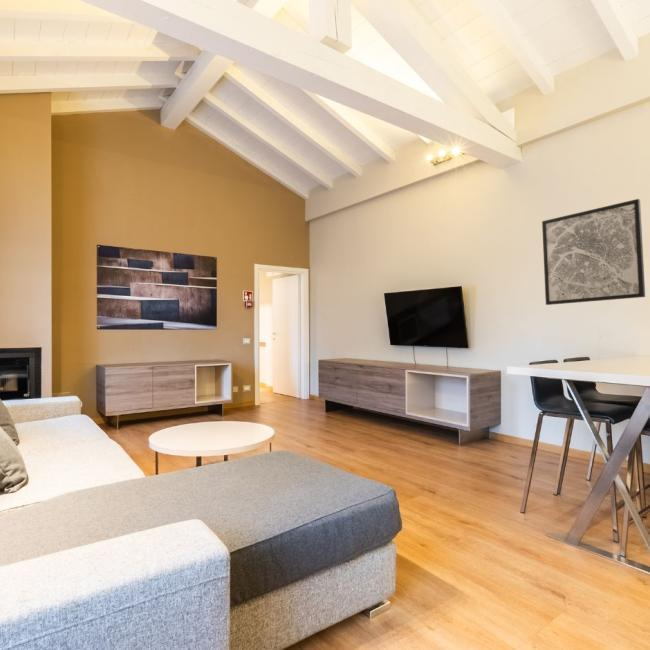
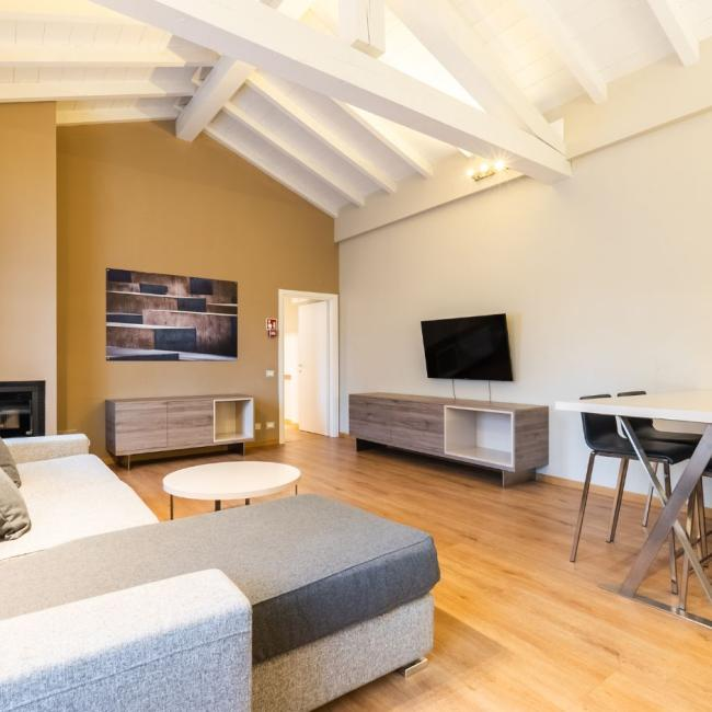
- wall art (589, 256)
